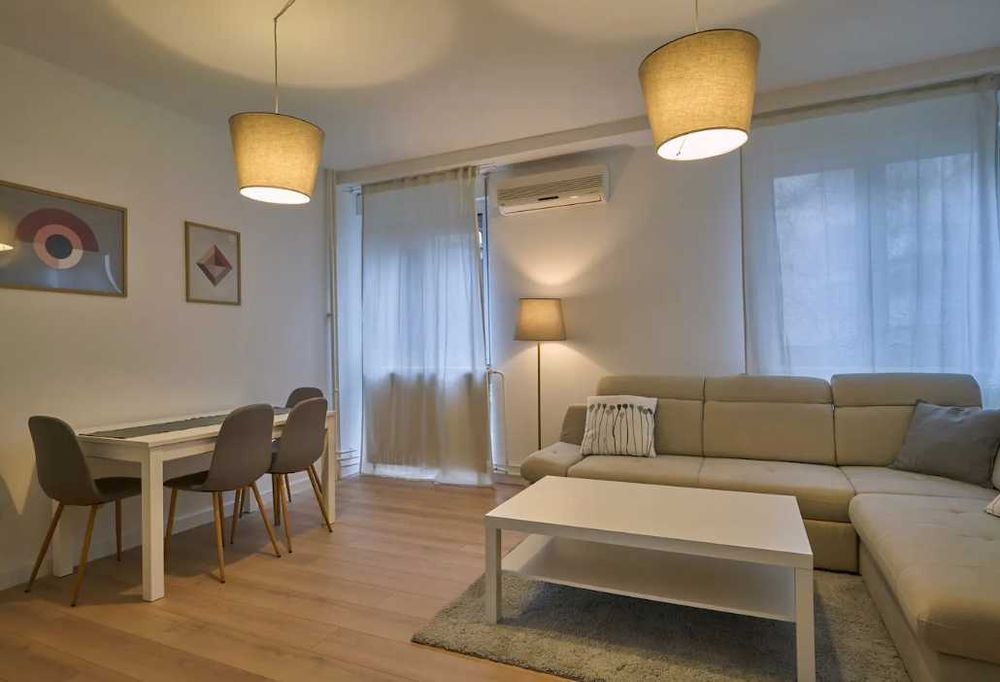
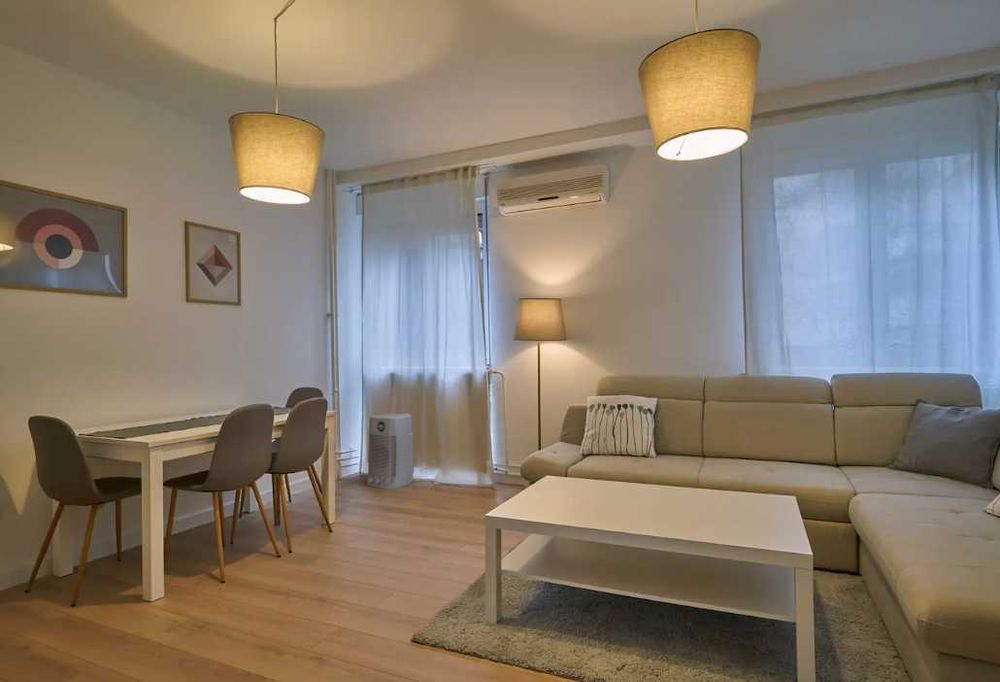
+ air purifier (392, 449)
